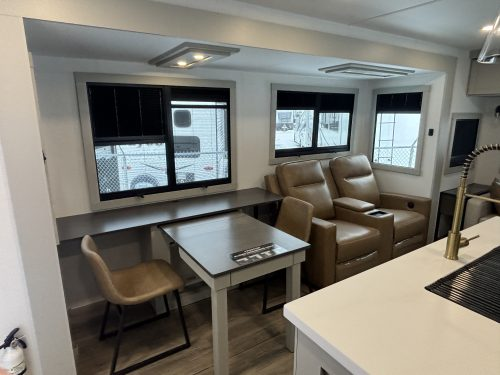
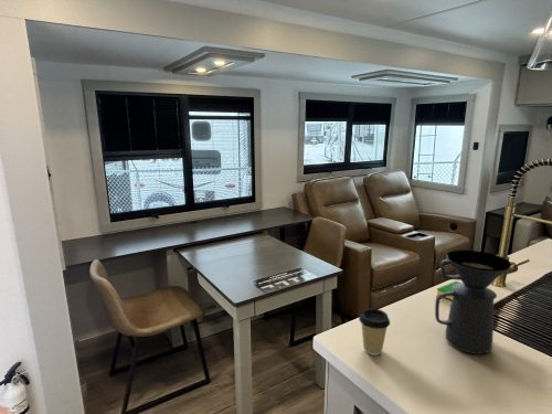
+ coffee maker (473, 301)
+ dish sponge (453, 290)
+ coffee cup (373, 332)
